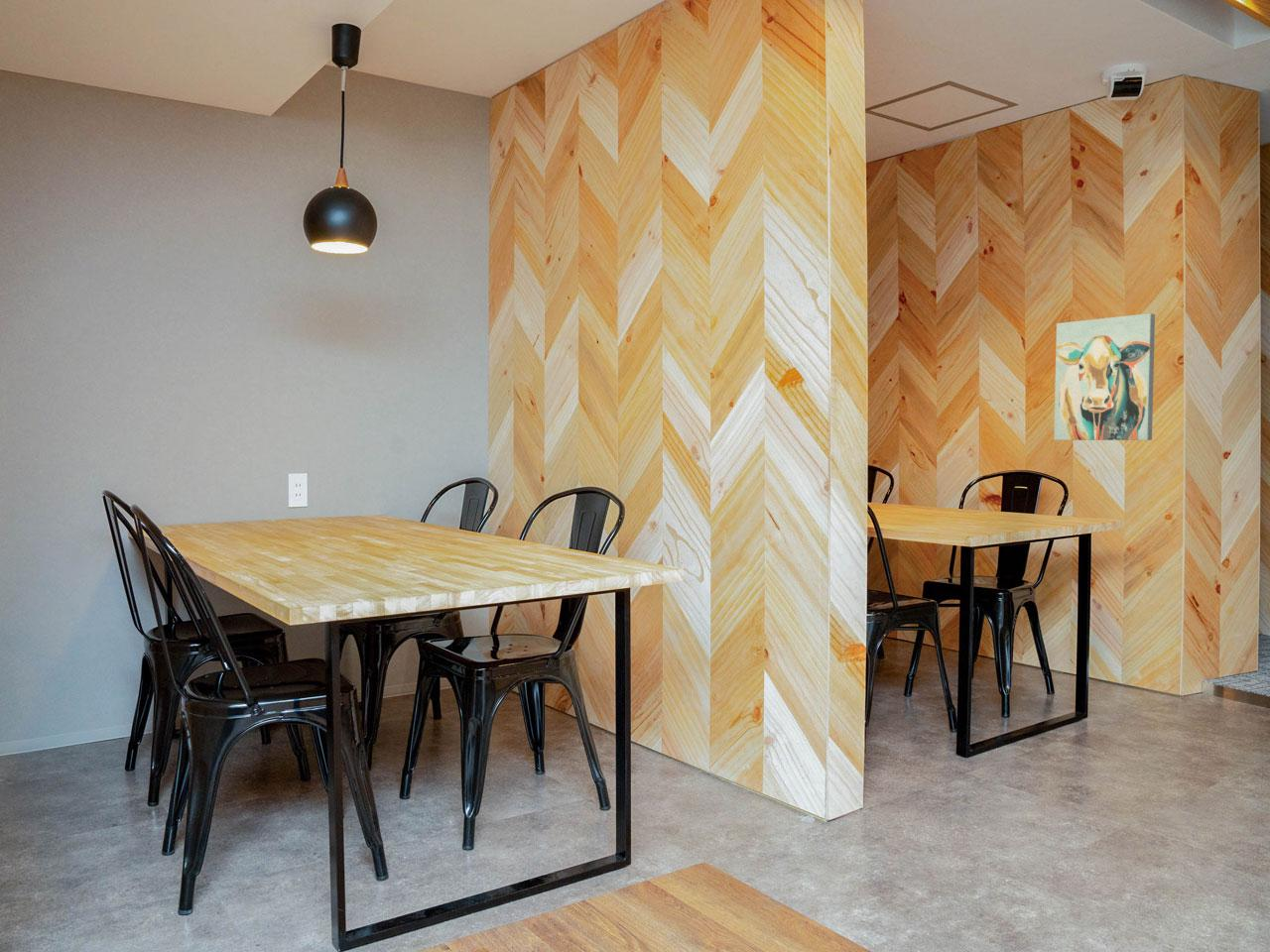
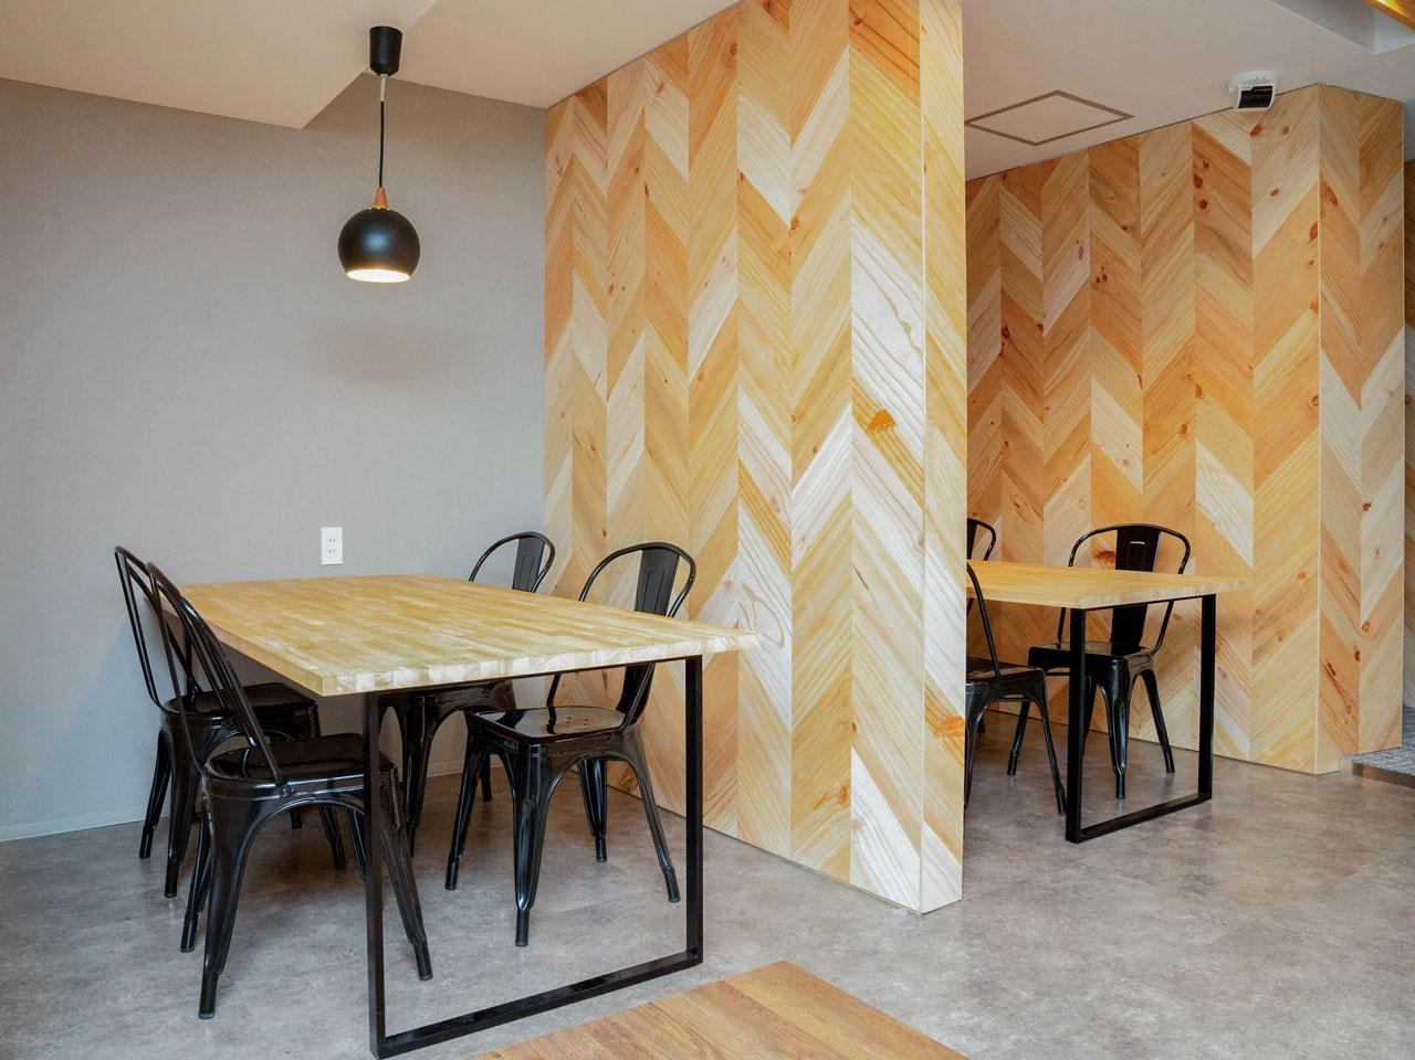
- wall art (1102, 379)
